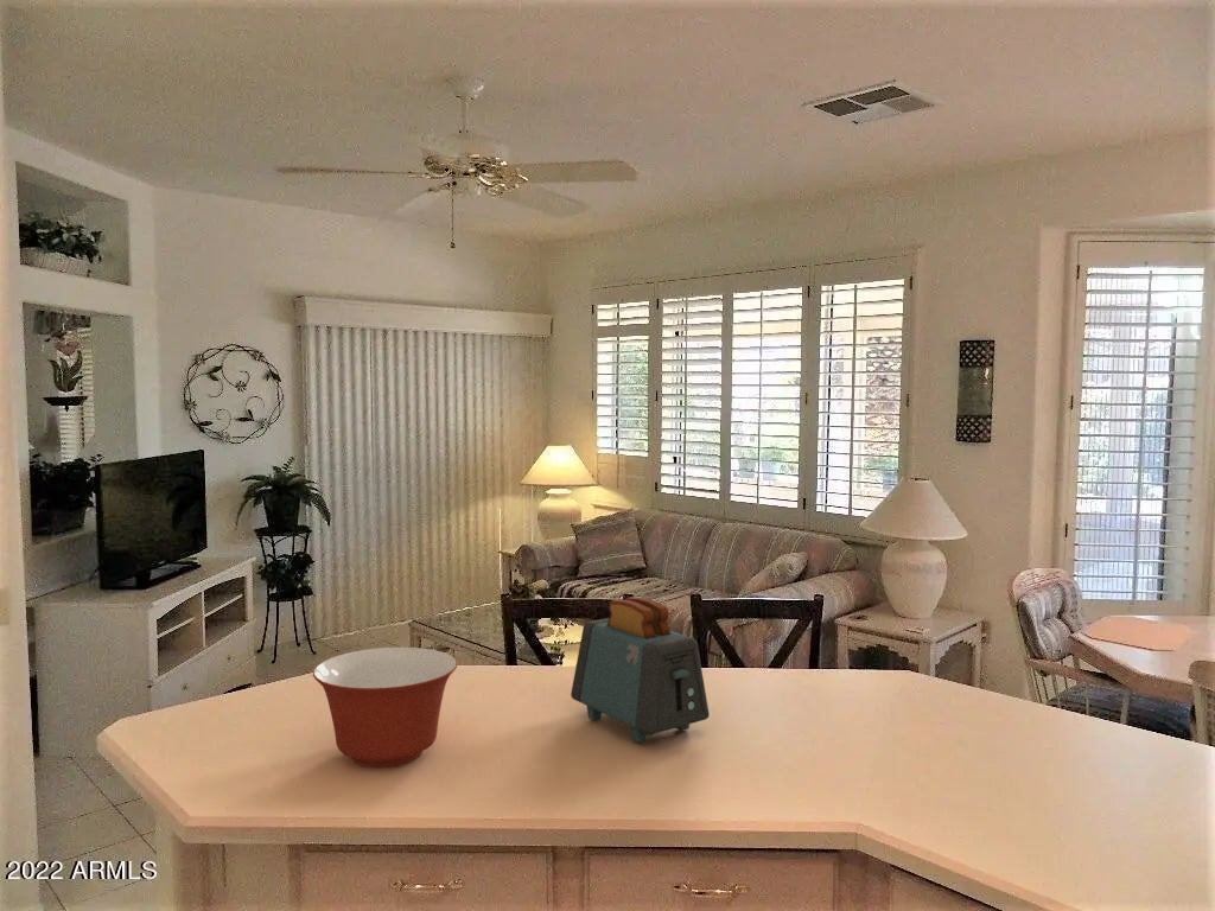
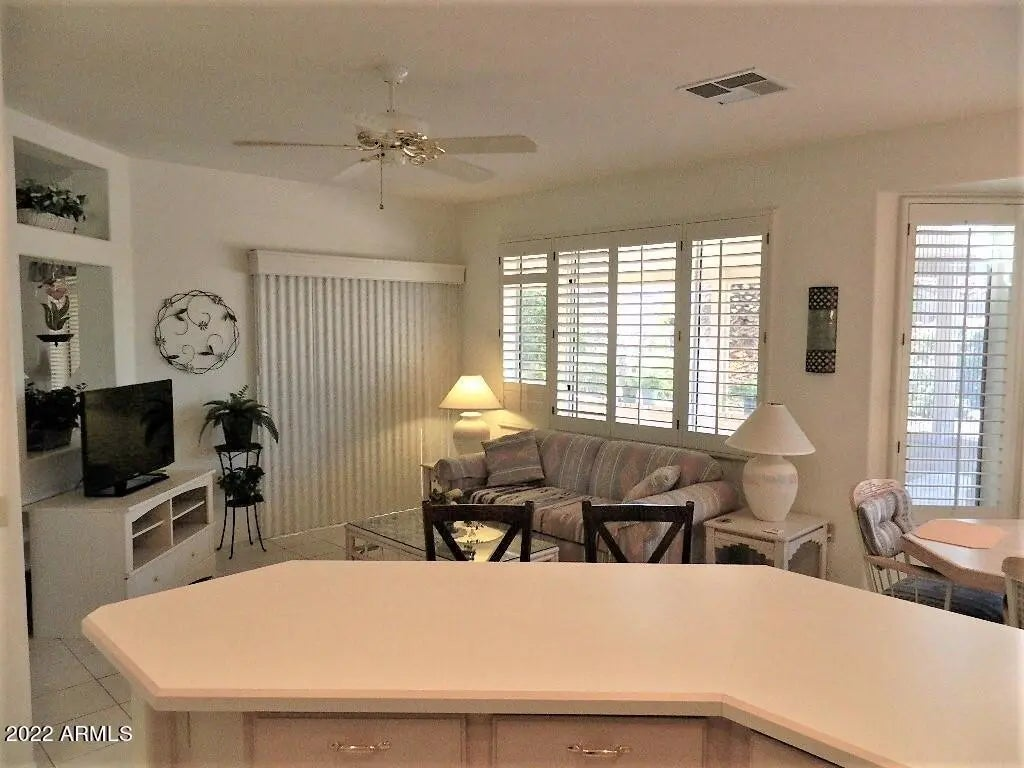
- toaster (637, 662)
- mixing bowl (387, 709)
